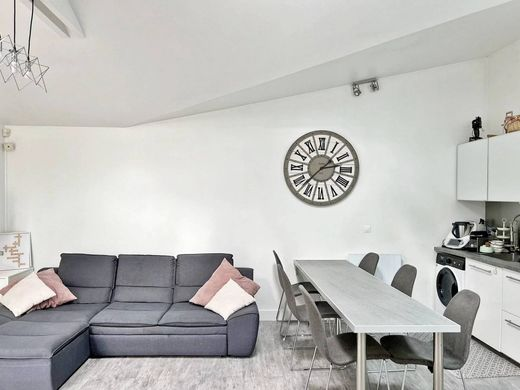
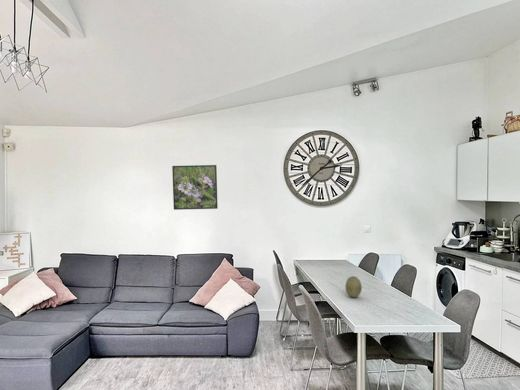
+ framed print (195, 187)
+ fruit (353, 286)
